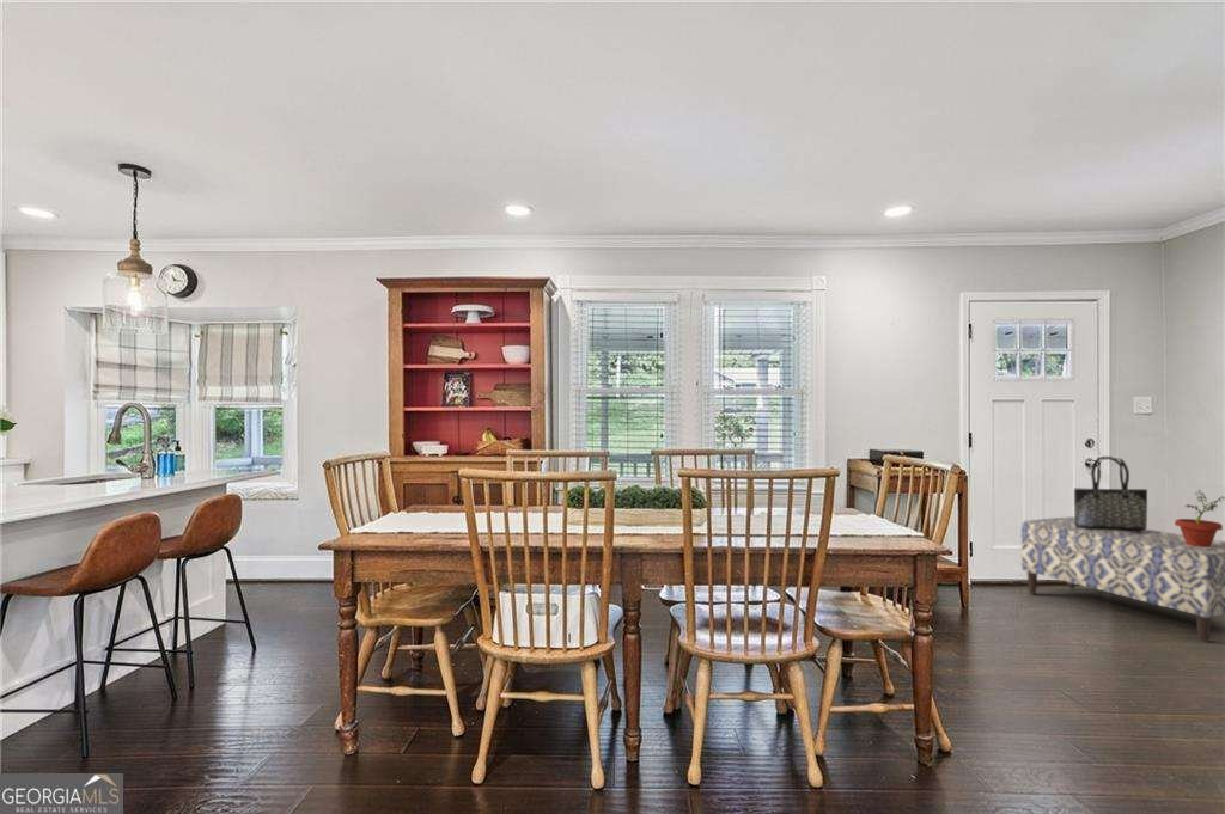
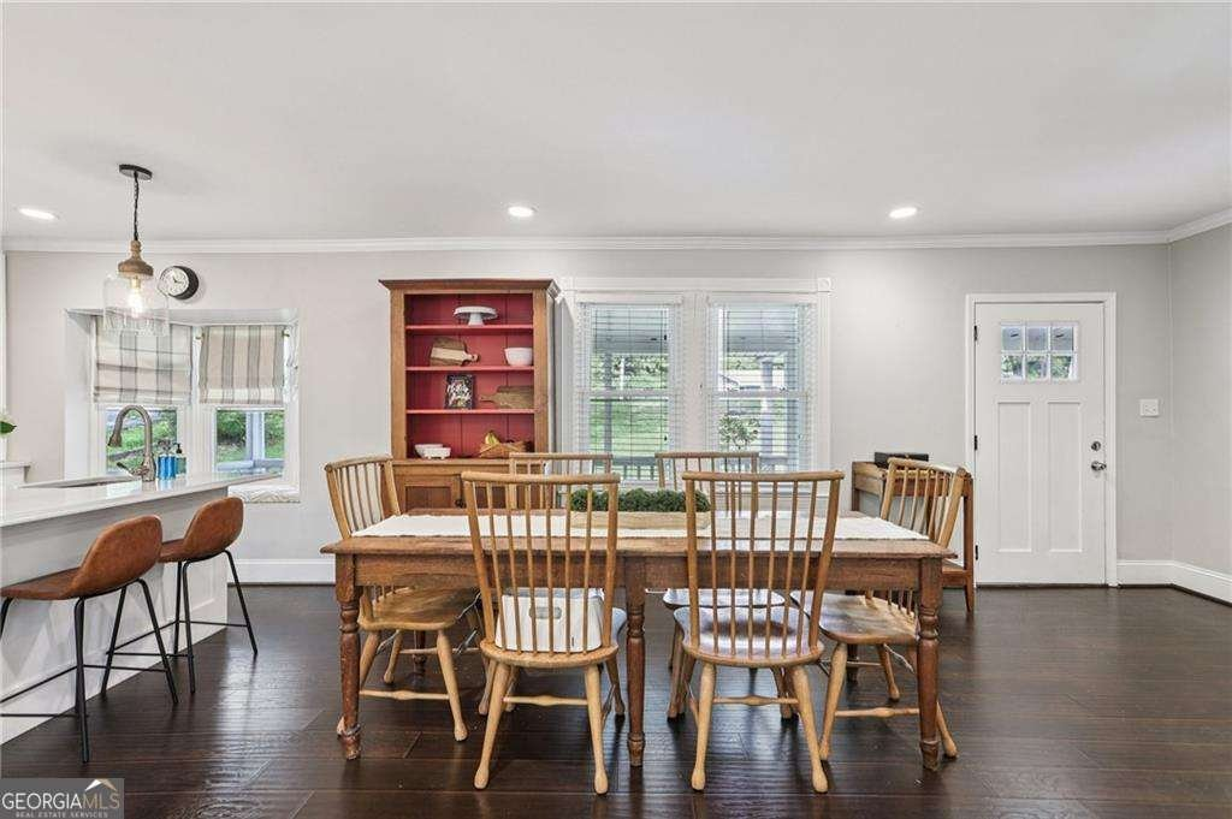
- bench (1128, 571)
- potted plant (1200, 518)
- tote bag (1109, 492)
